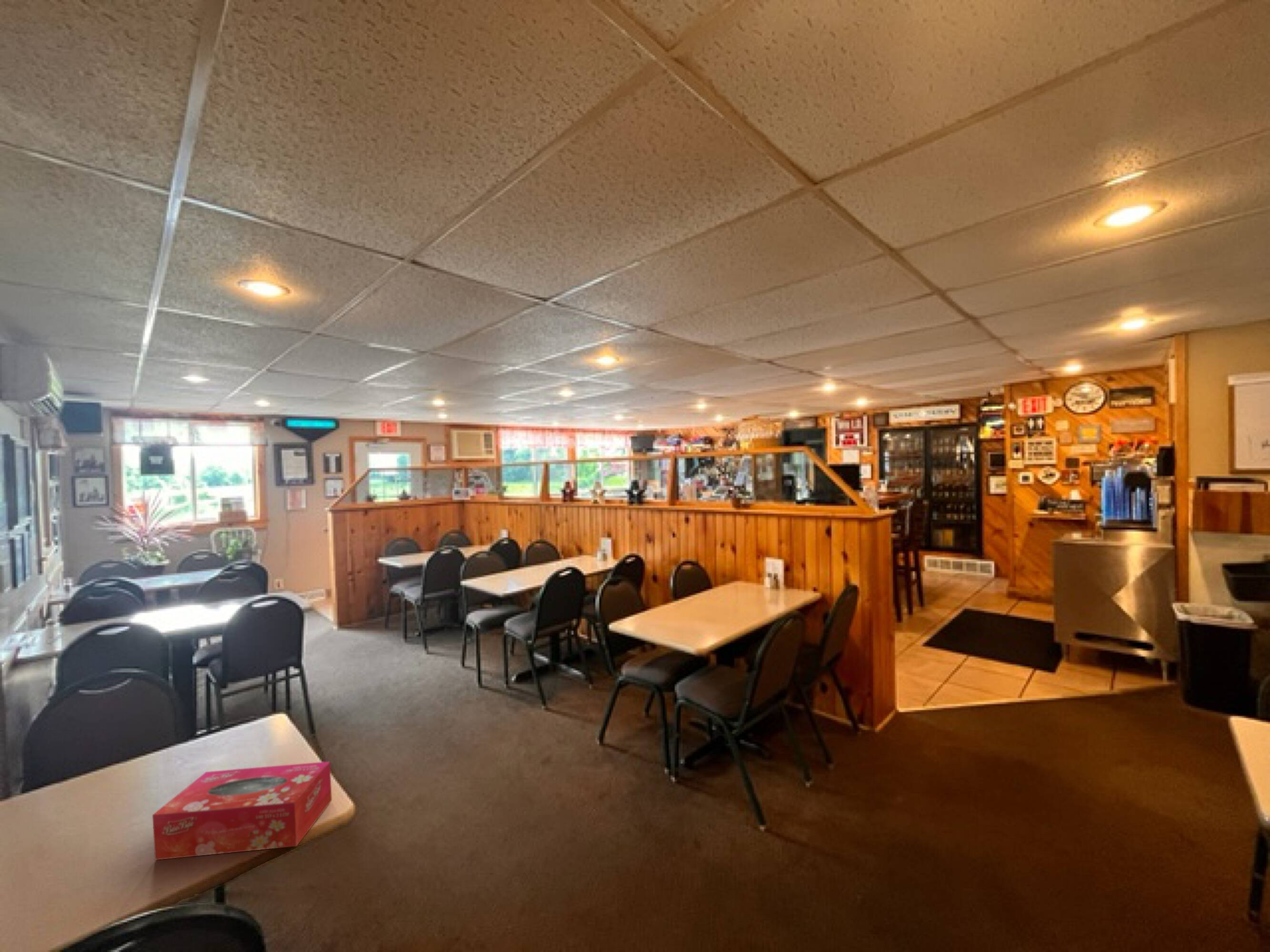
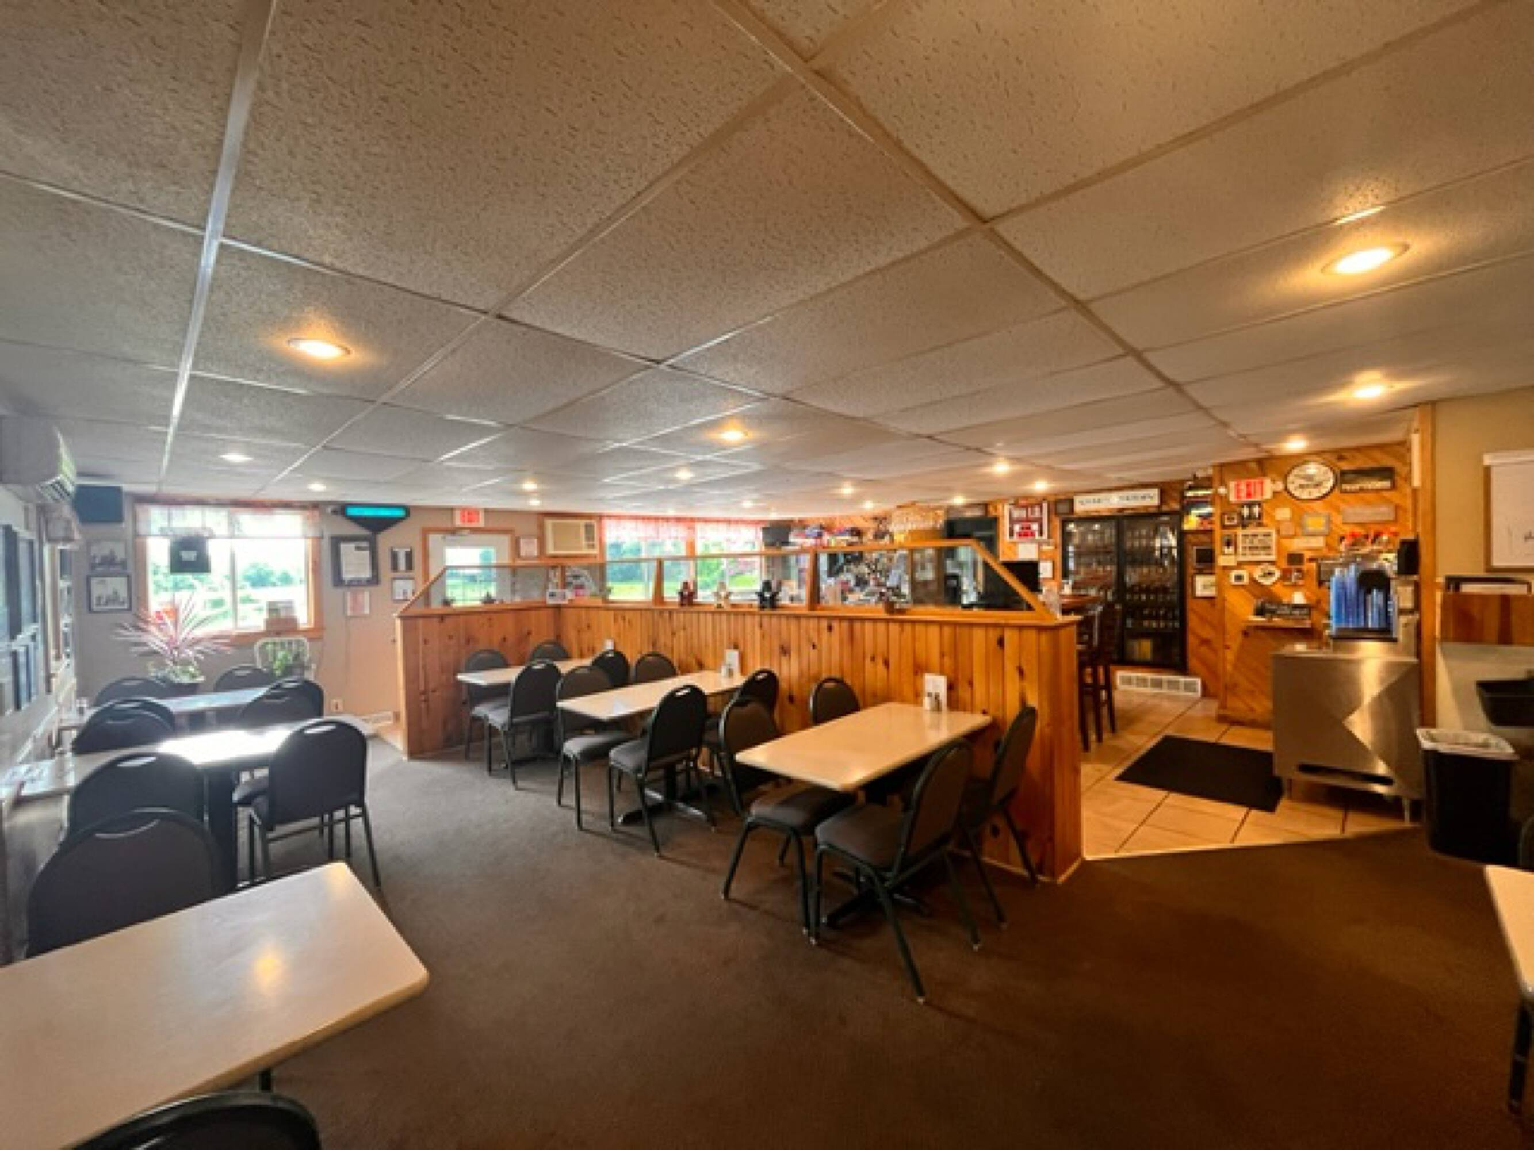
- tissue box (249, 807)
